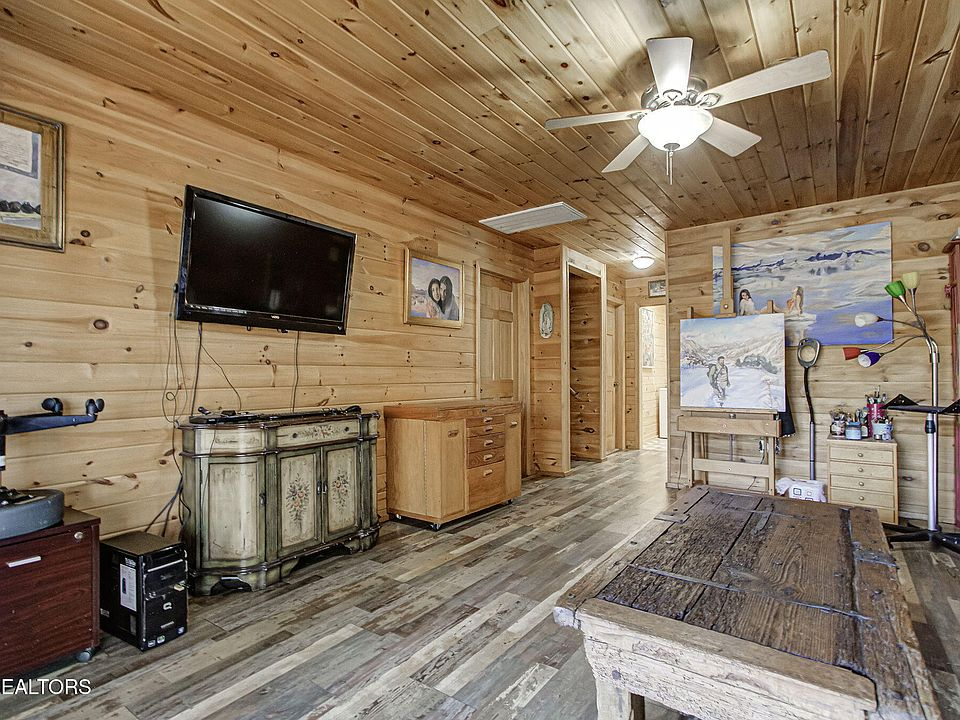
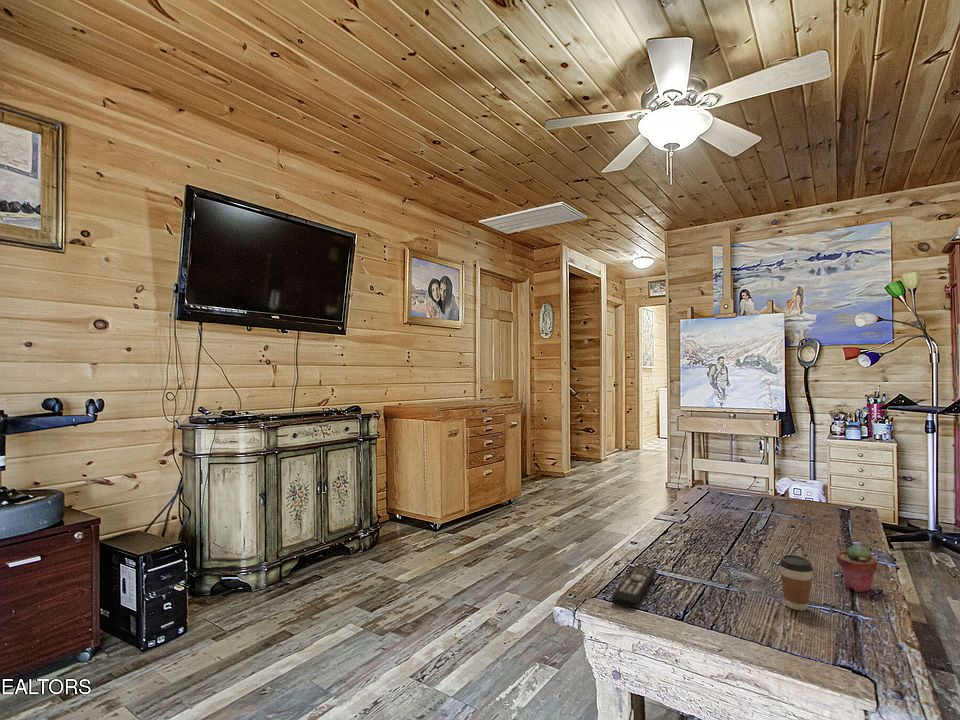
+ potted succulent (857, 565)
+ remote control (635, 585)
+ coffee cup (796, 583)
